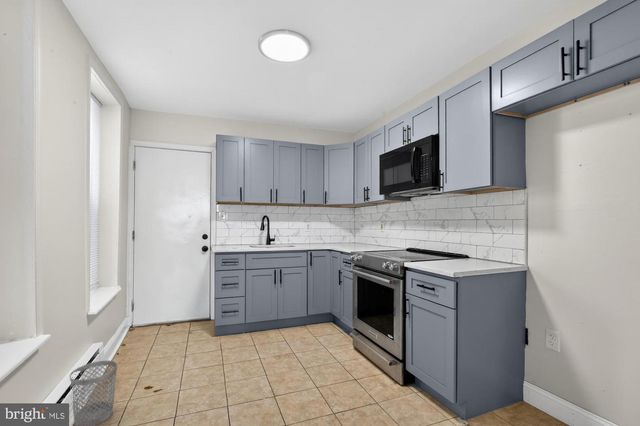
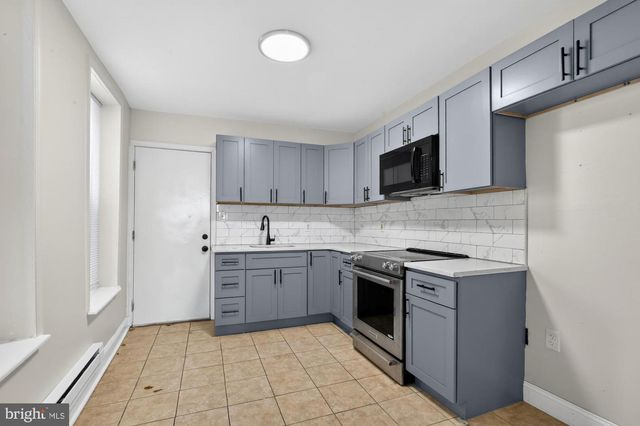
- wastebasket (94, 393)
